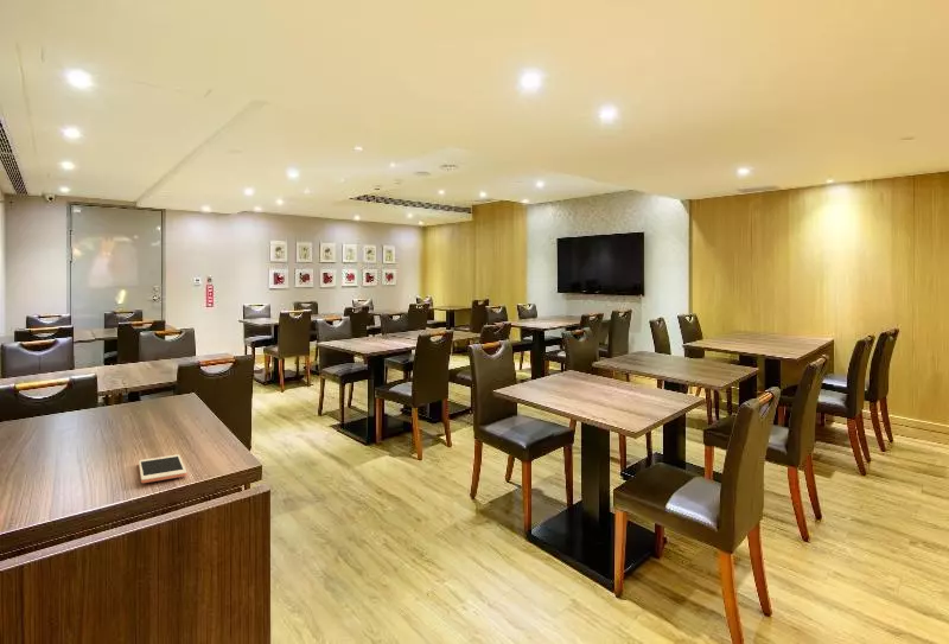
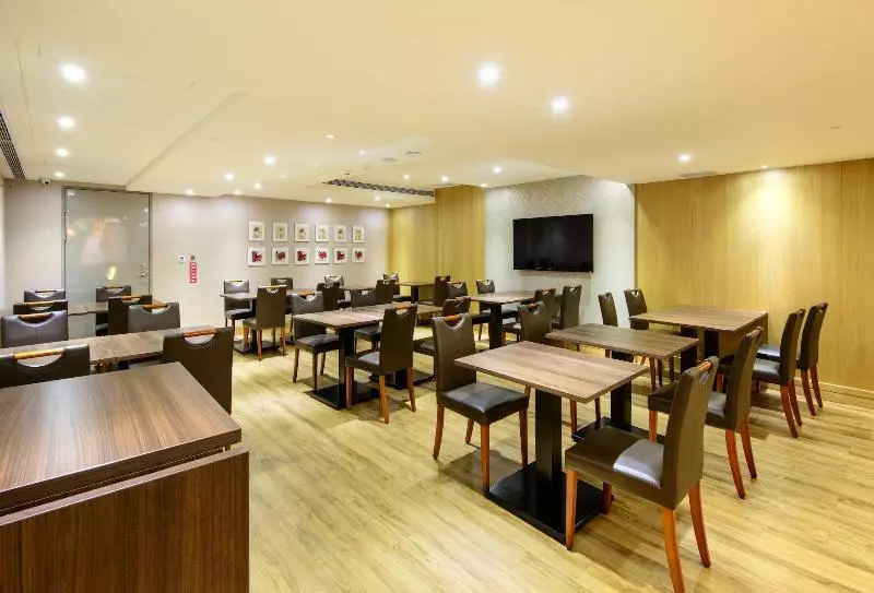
- cell phone (161, 467)
